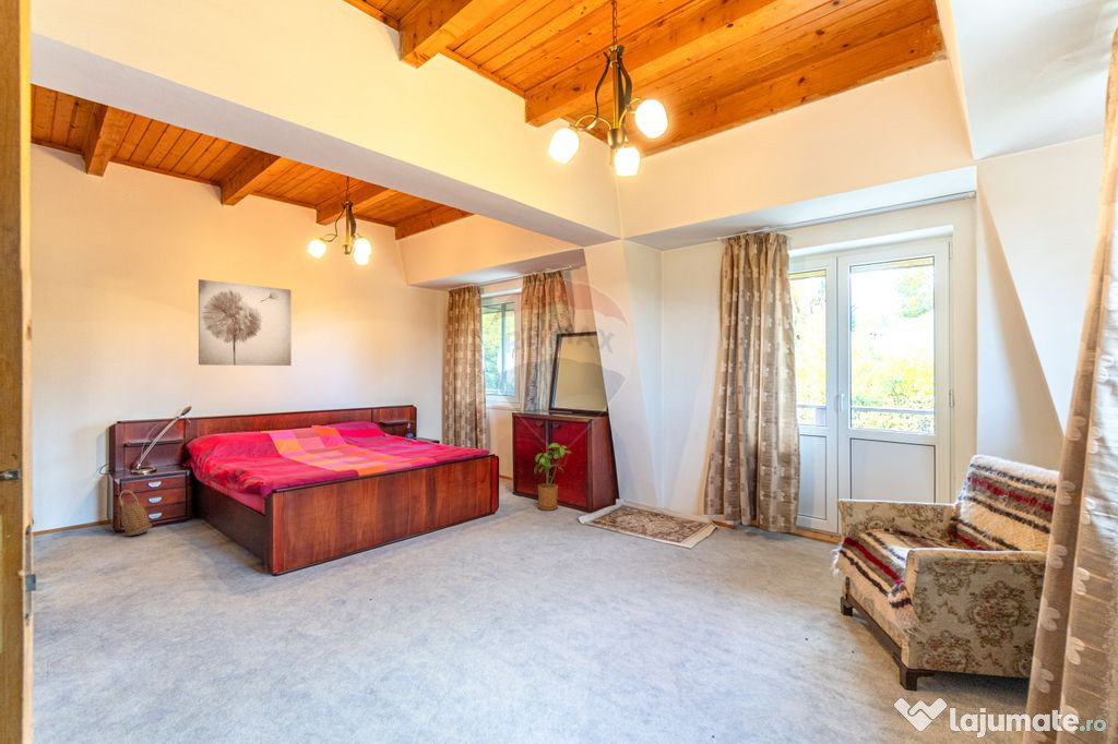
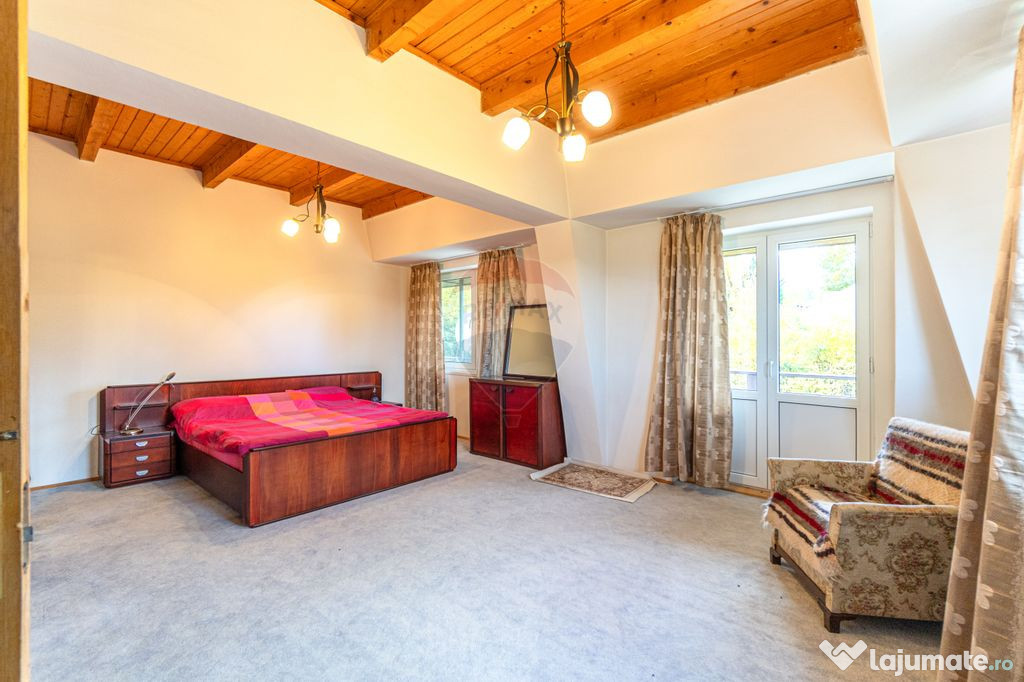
- wall art (247, 325)
- house plant (547, 476)
- basket (136, 512)
